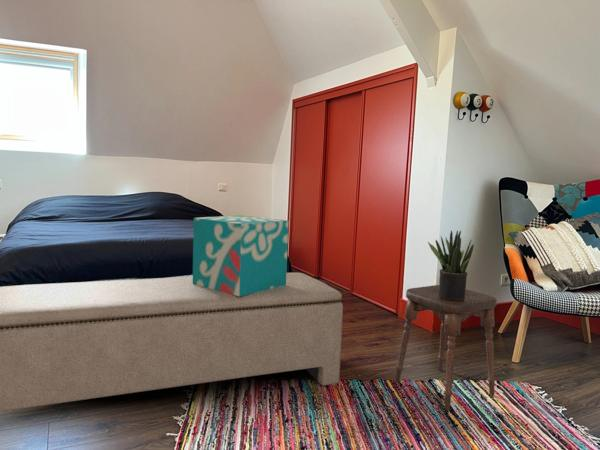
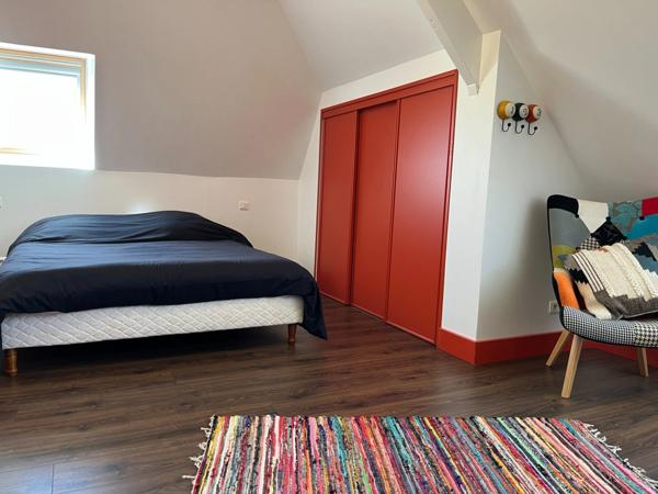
- bench (171, 336)
- stool (447, 342)
- decorative box (240, 251)
- potted plant (450, 263)
